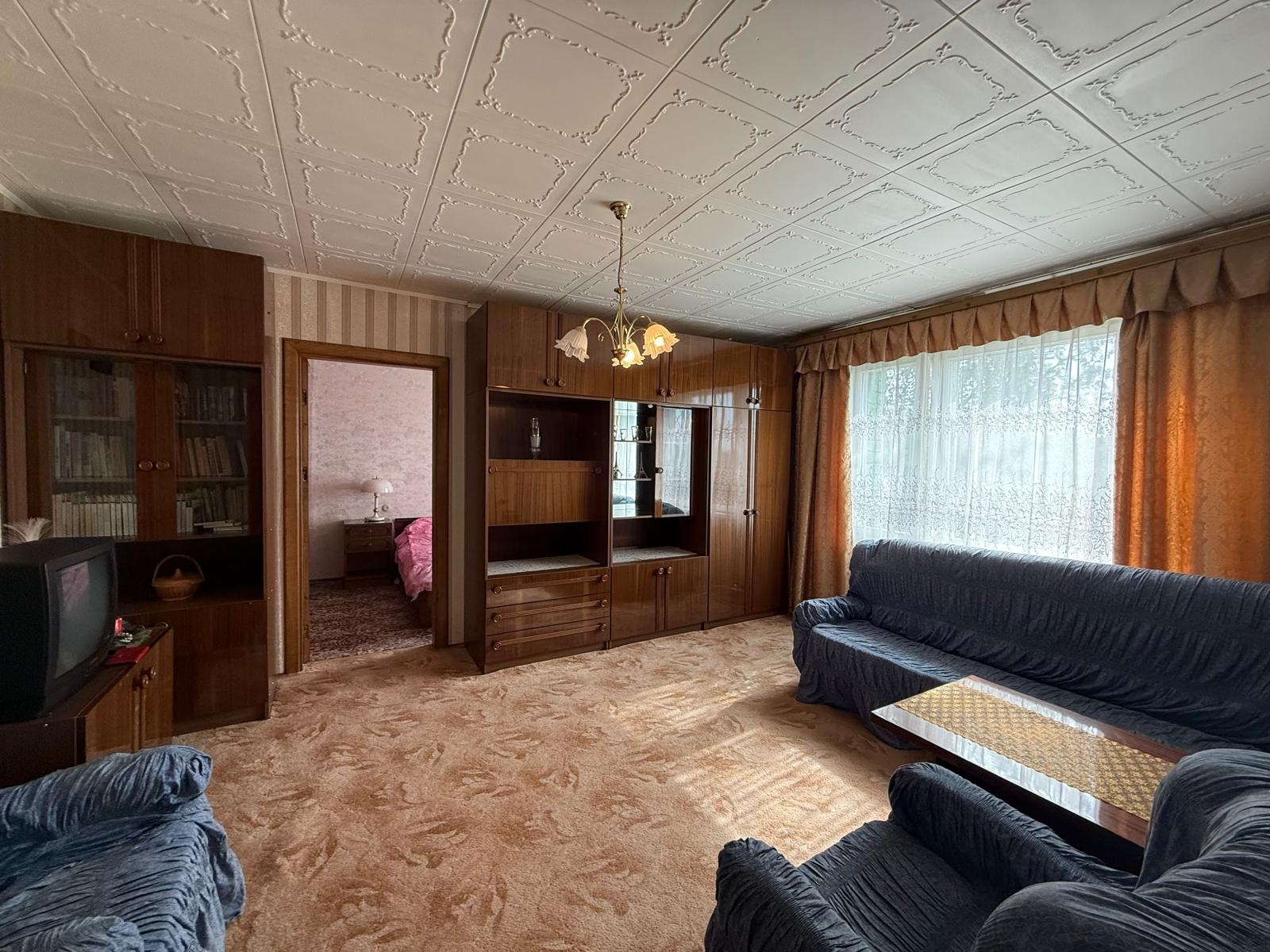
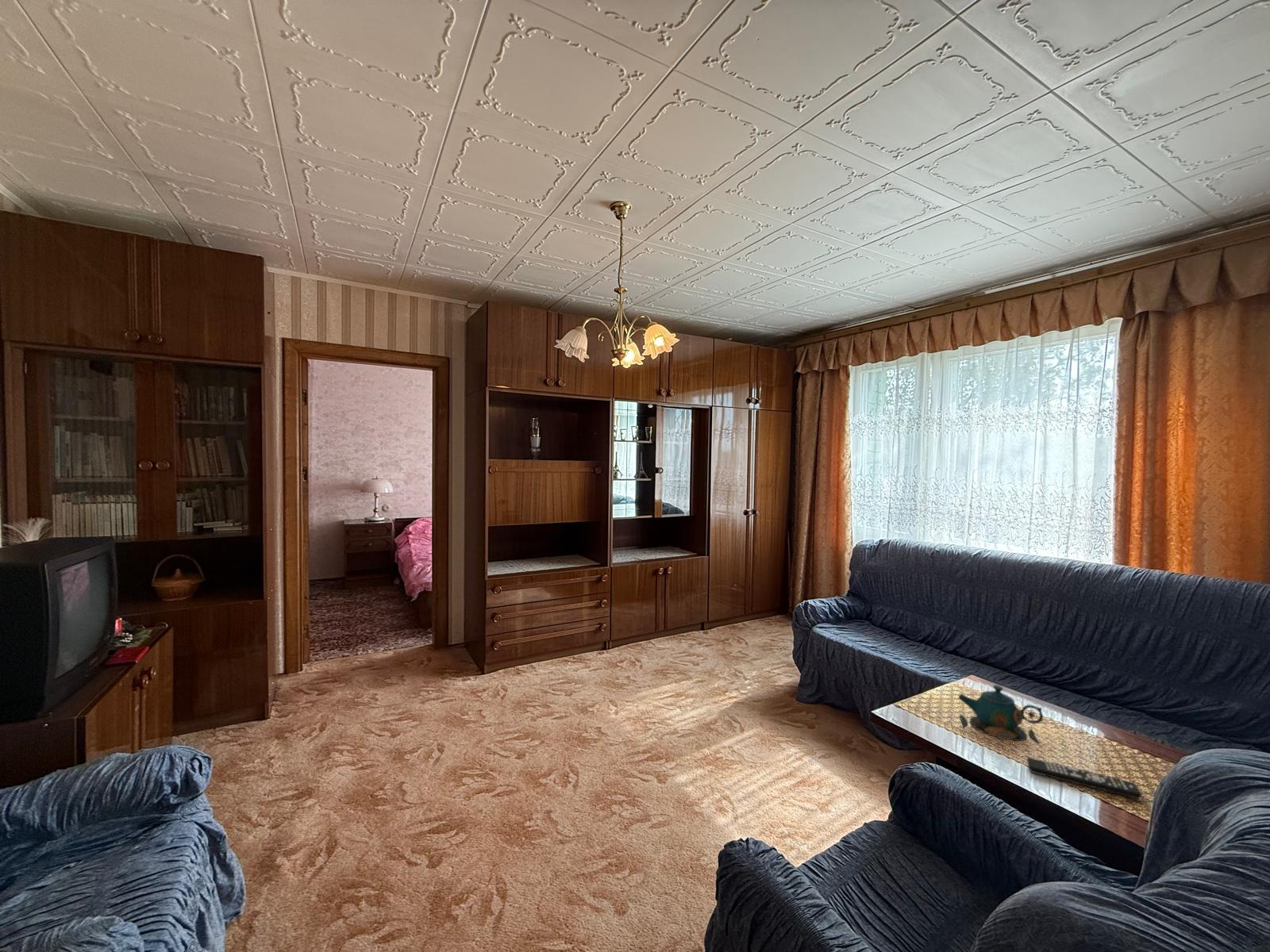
+ teapot (999, 708)
+ remote control (1080, 777)
